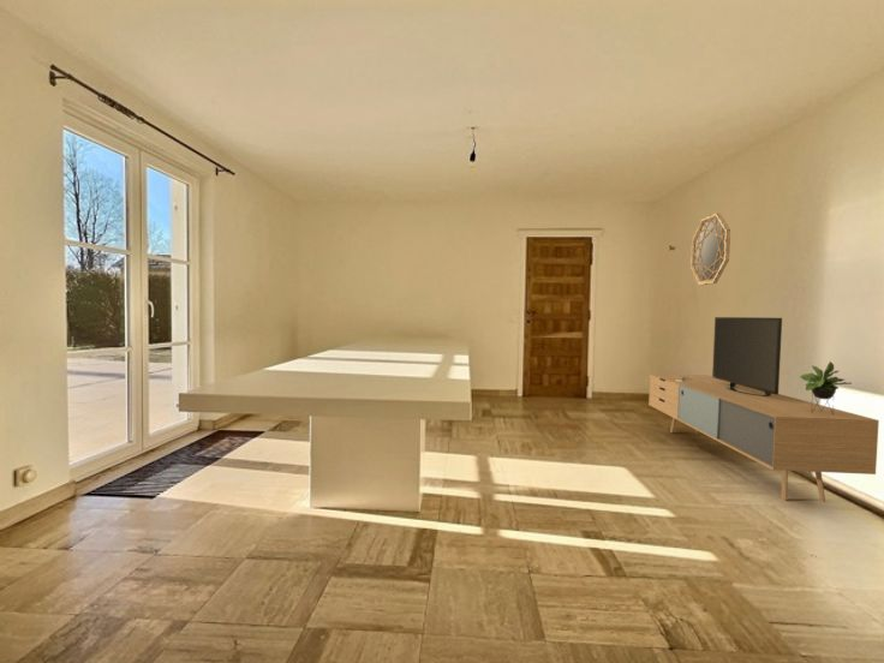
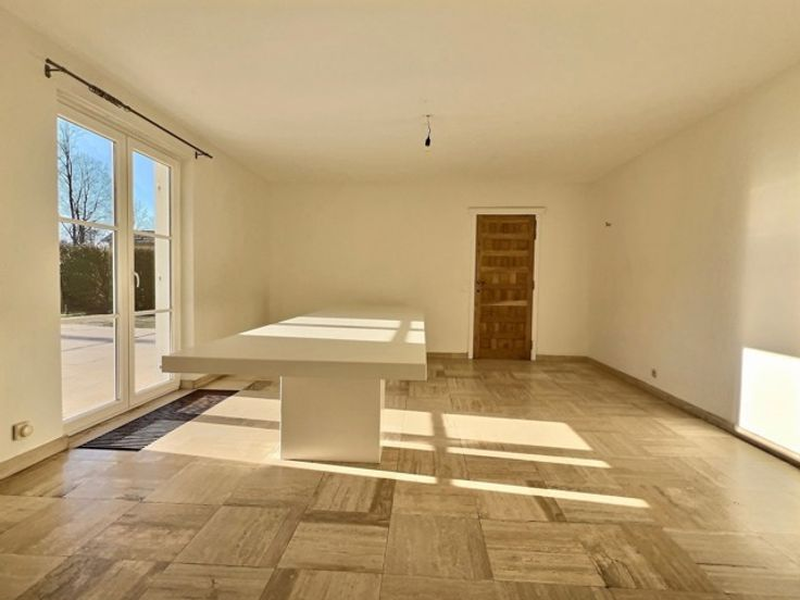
- home mirror (709, 250)
- media console (735, 388)
